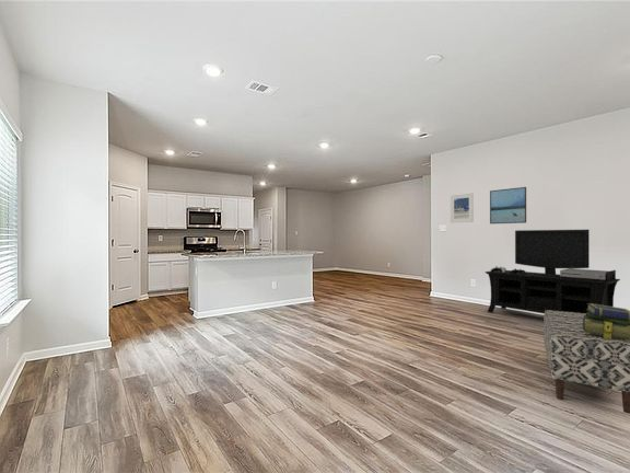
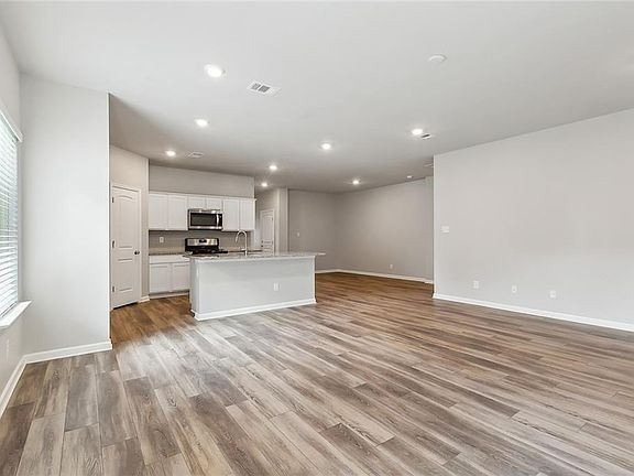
- bench (582, 353)
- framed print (460, 208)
- stack of books (608, 320)
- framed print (506, 206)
- media console (546, 274)
